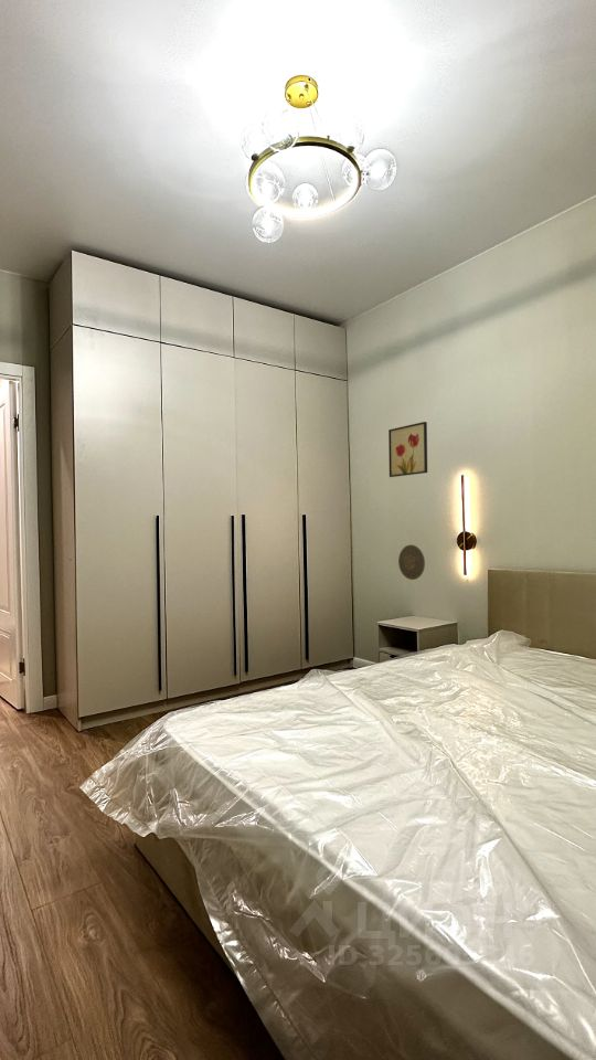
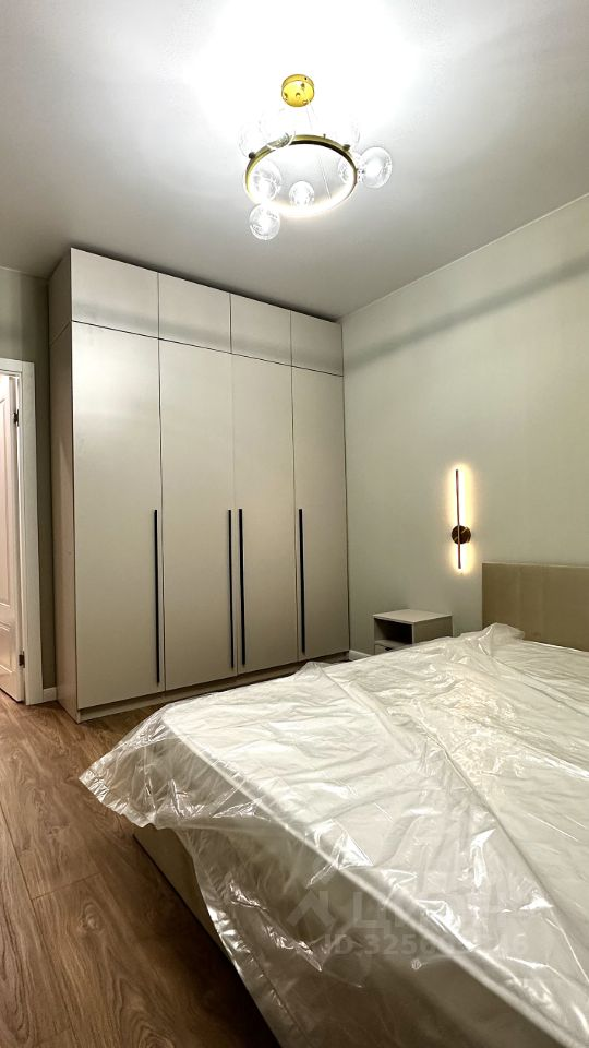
- wall art (407, 451)
- decorative plate (409, 562)
